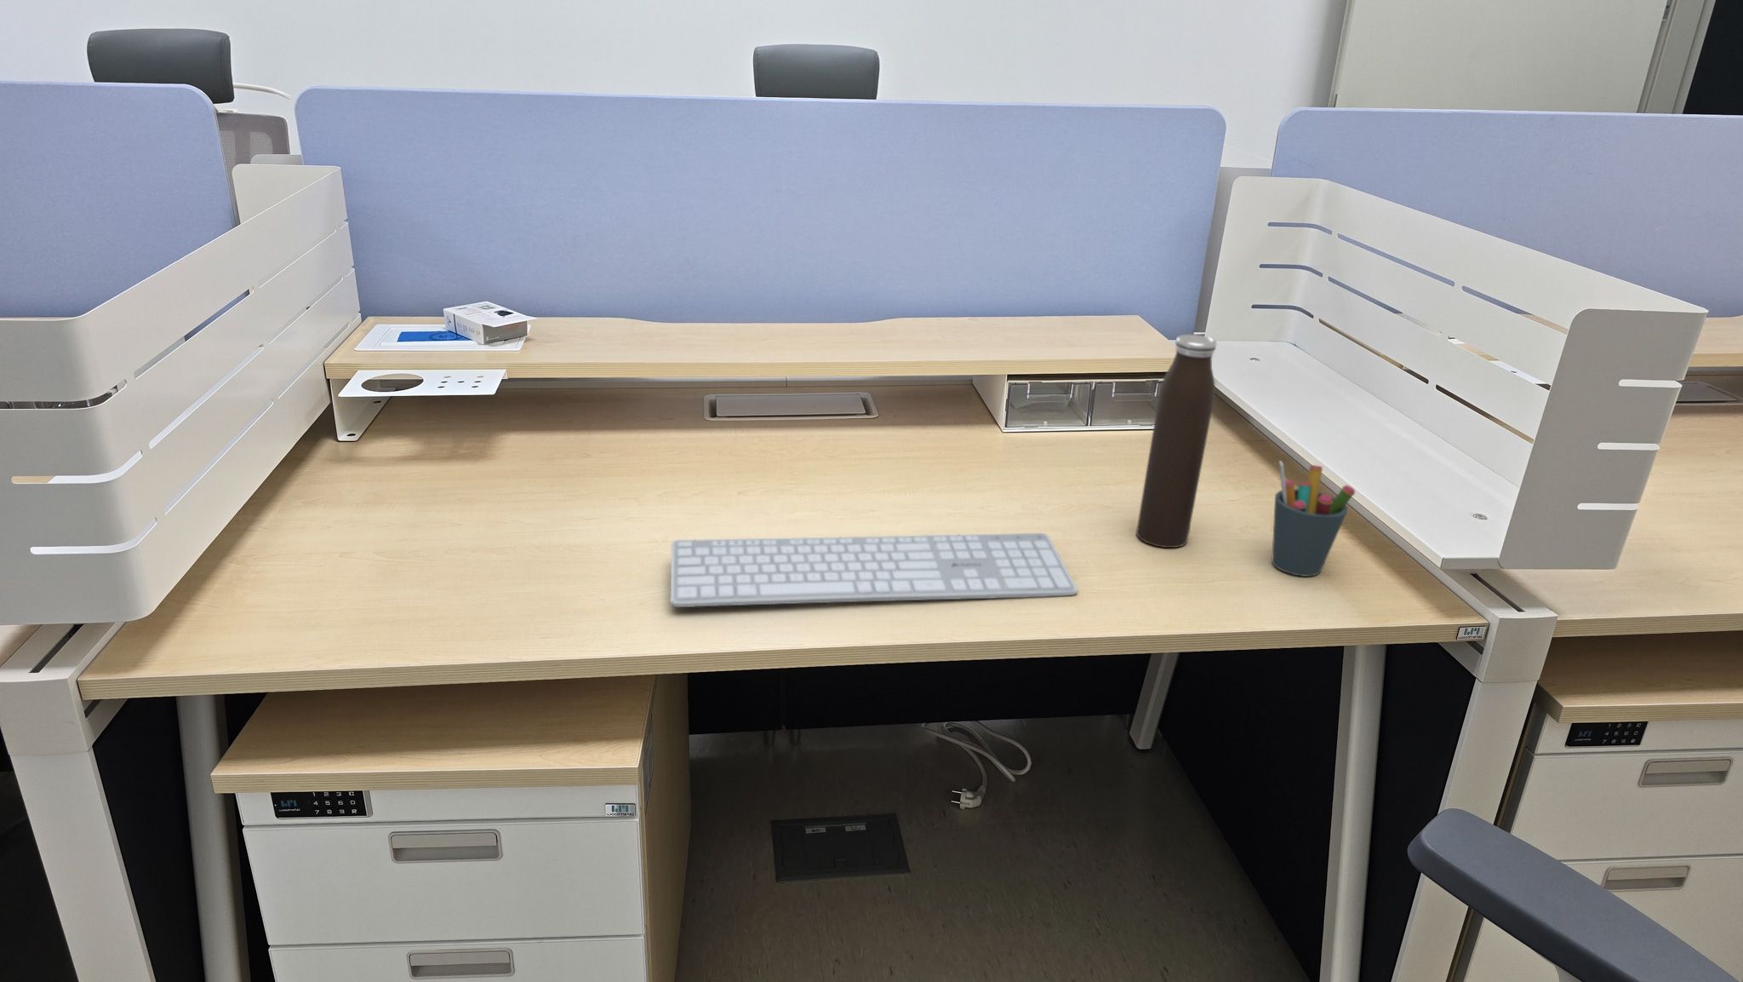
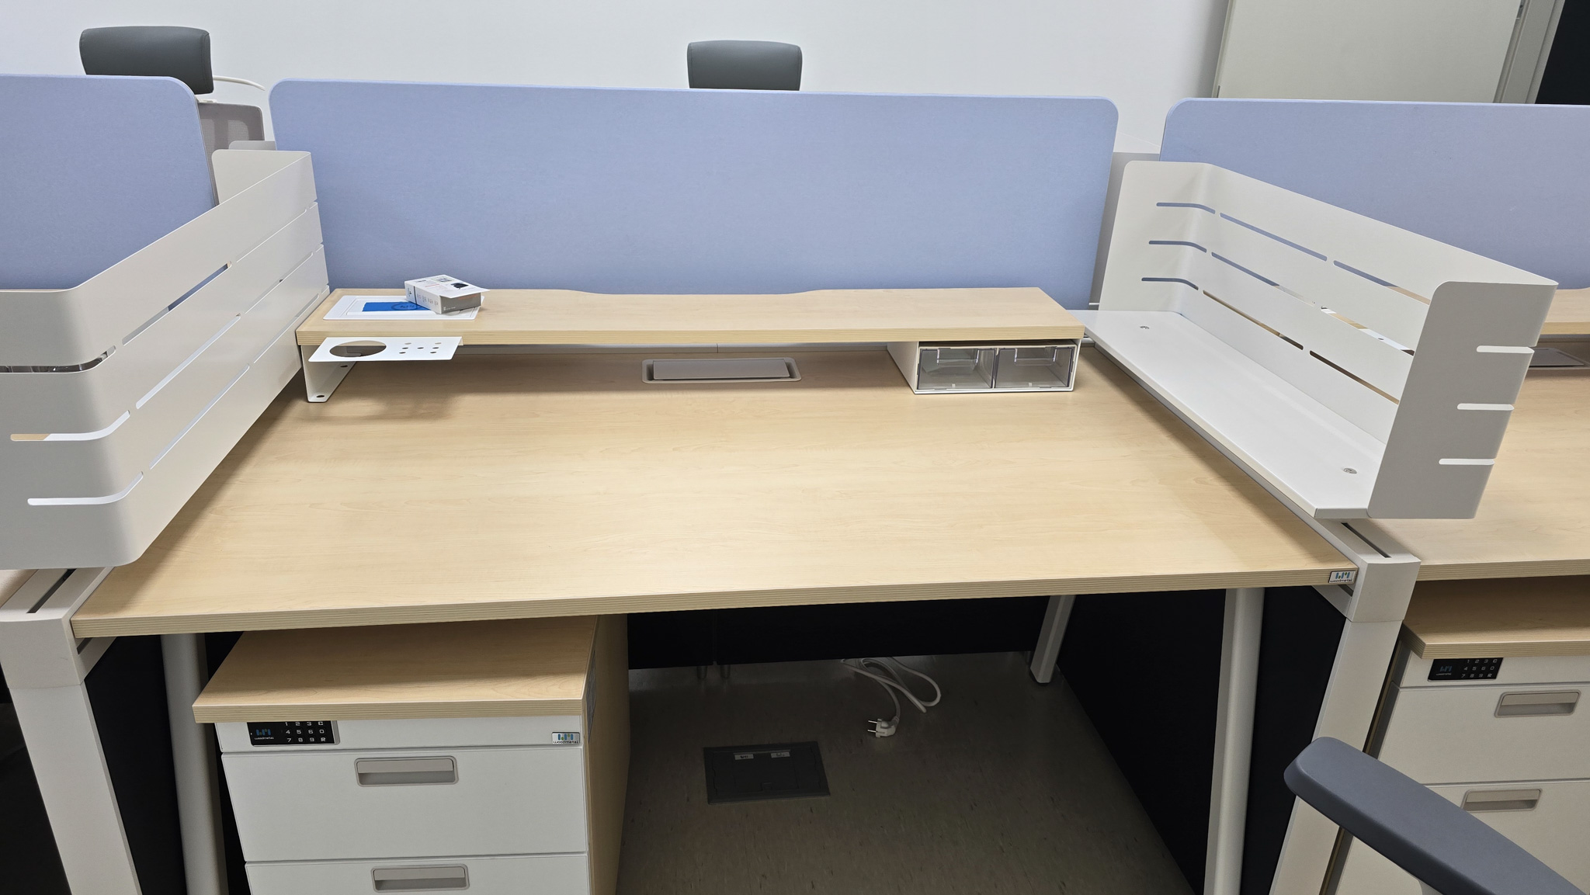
- water bottle (1178, 441)
- keyboard (873, 568)
- pen holder (1307, 516)
